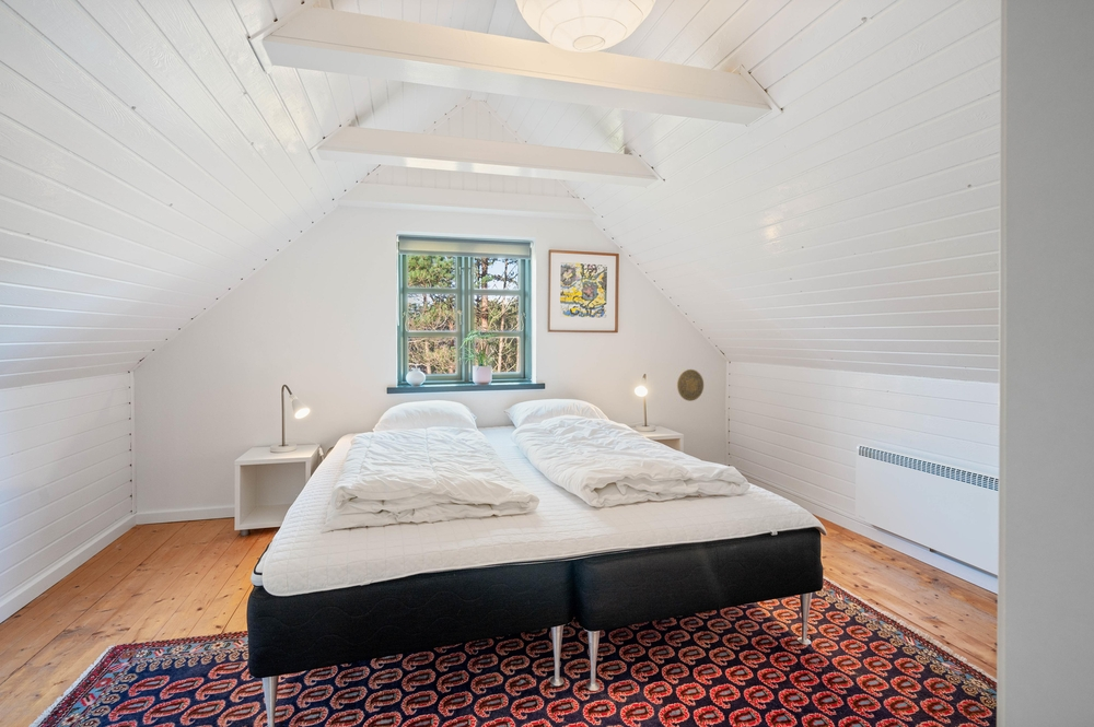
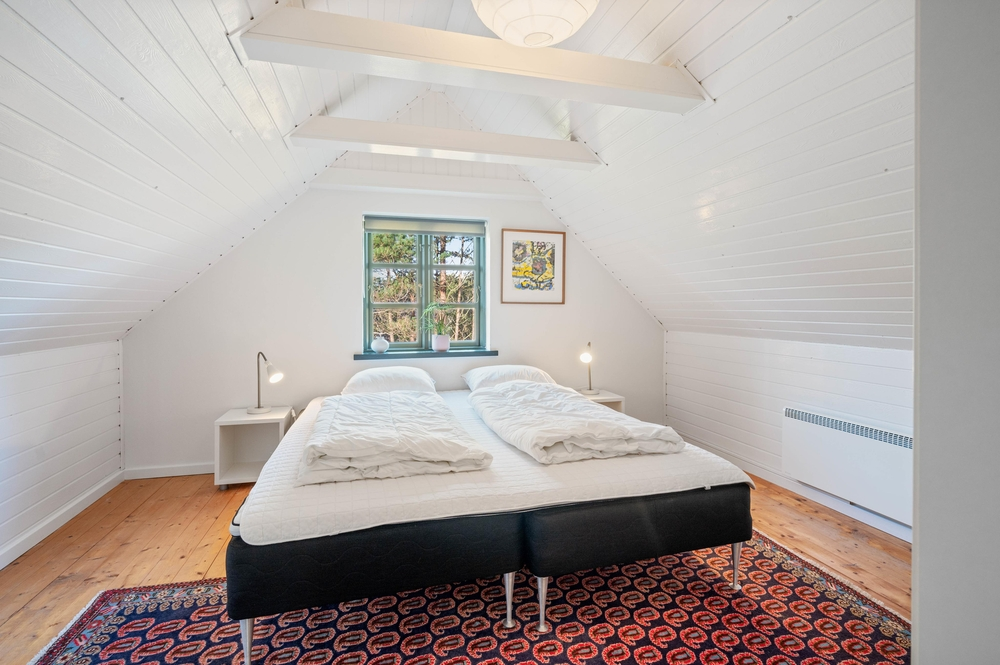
- decorative plate (691, 385)
